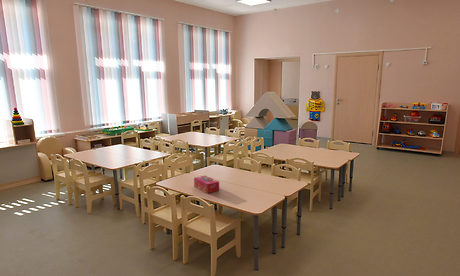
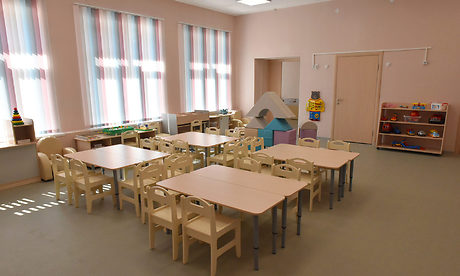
- tissue box (206, 183)
